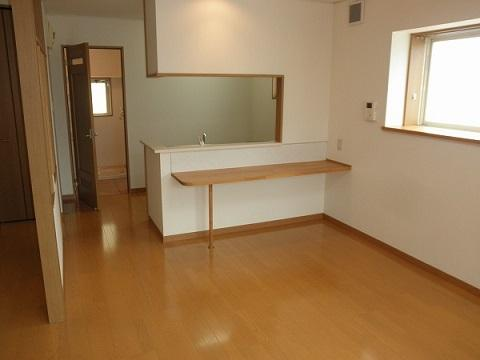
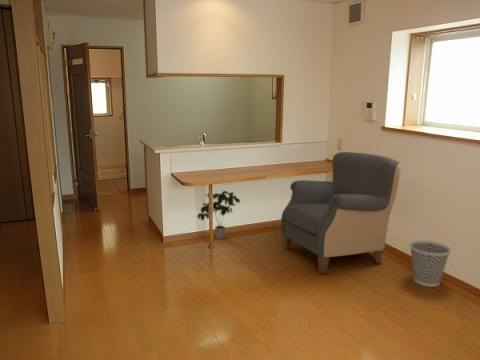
+ potted plant (221, 214)
+ chair (338, 206)
+ wastebasket (428, 264)
